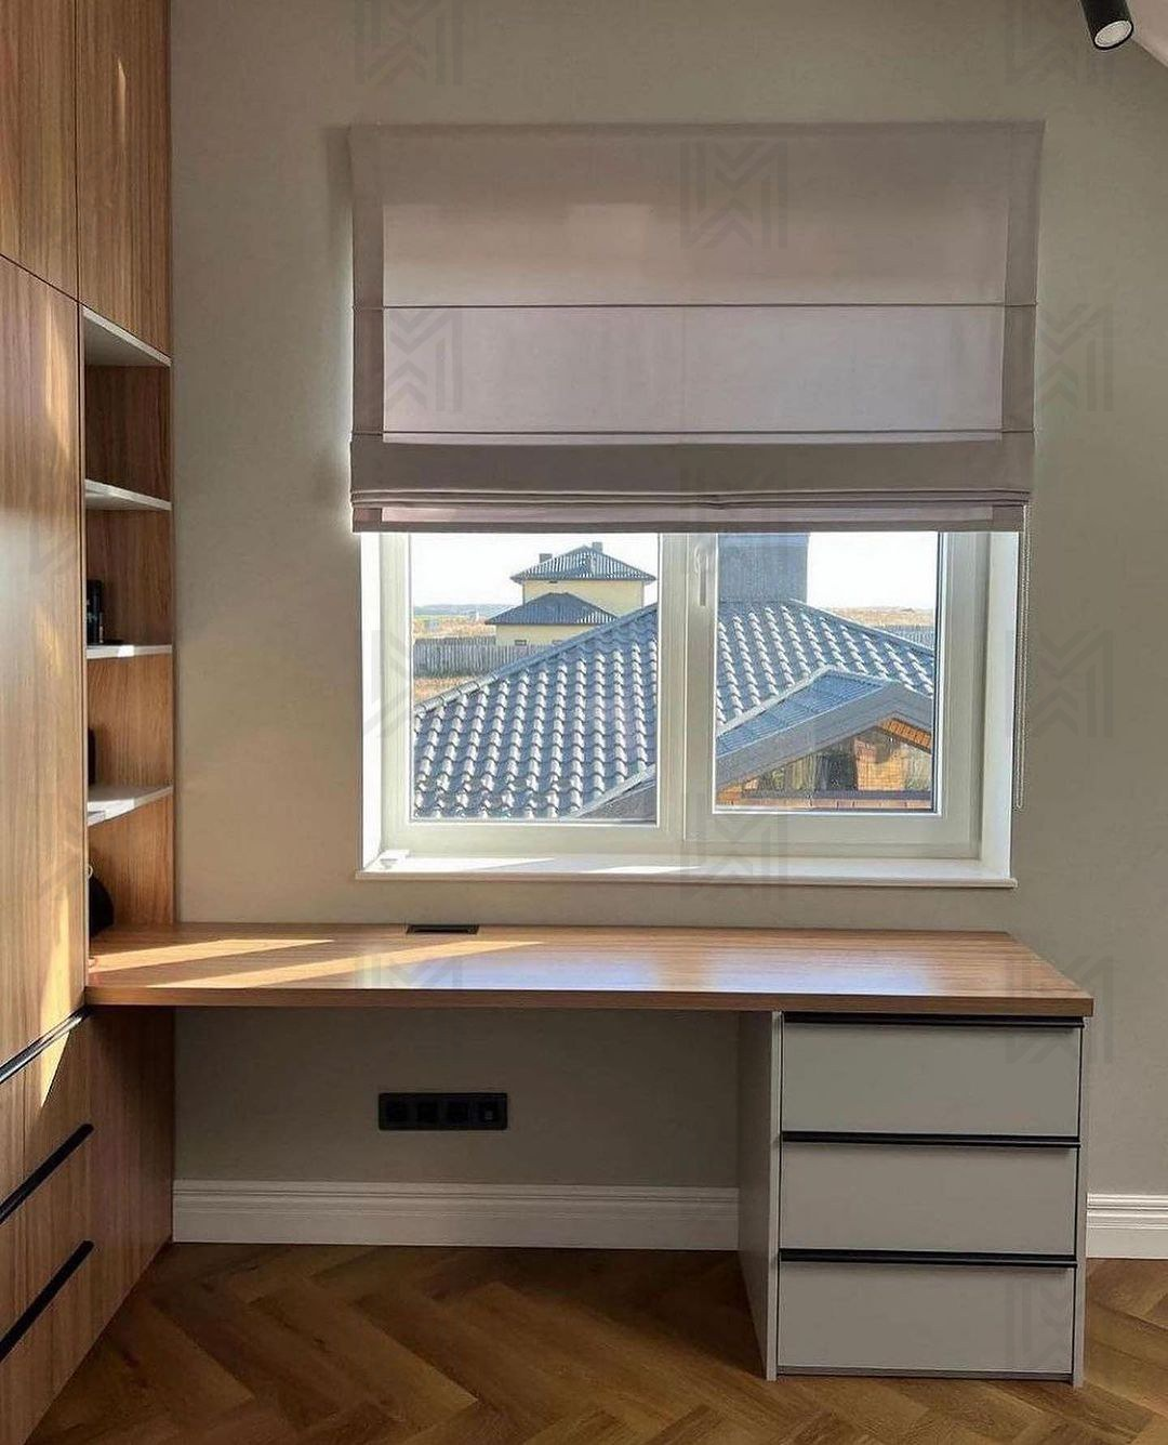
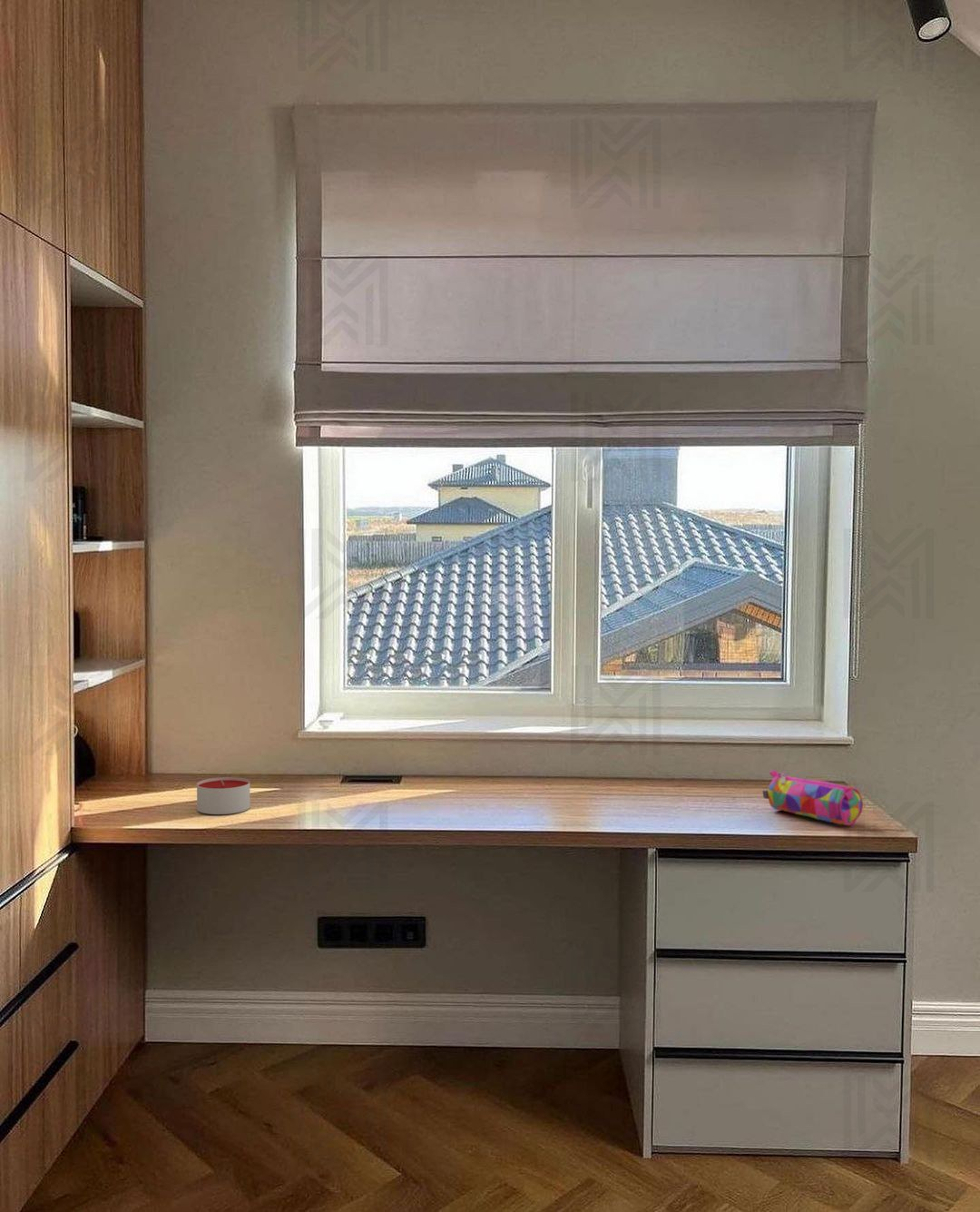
+ candle (223, 794)
+ pencil case (812, 797)
